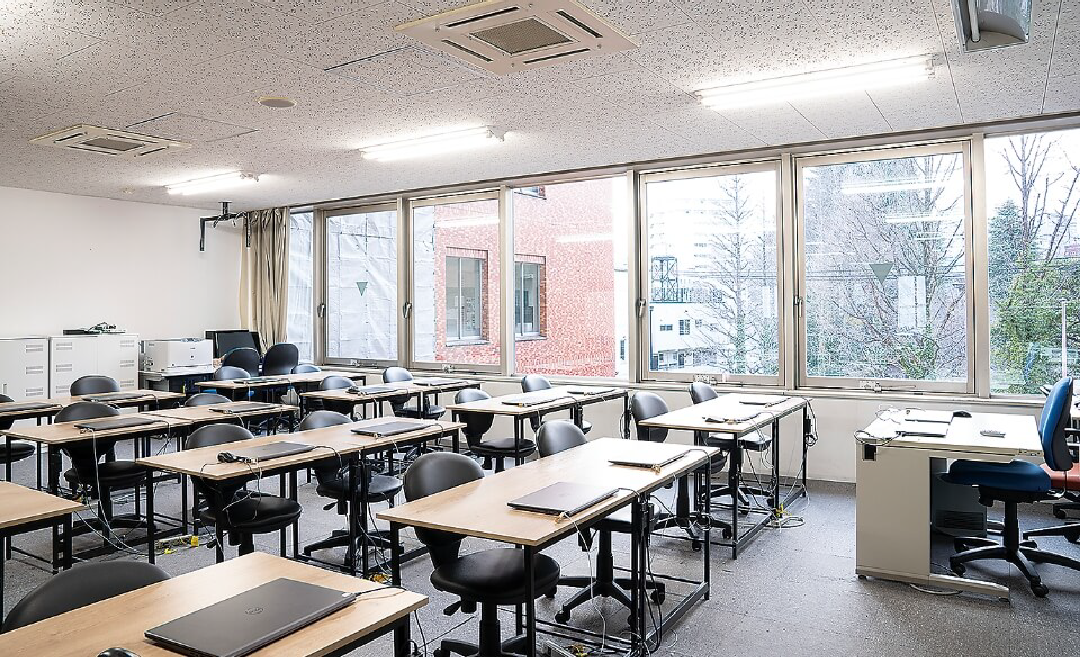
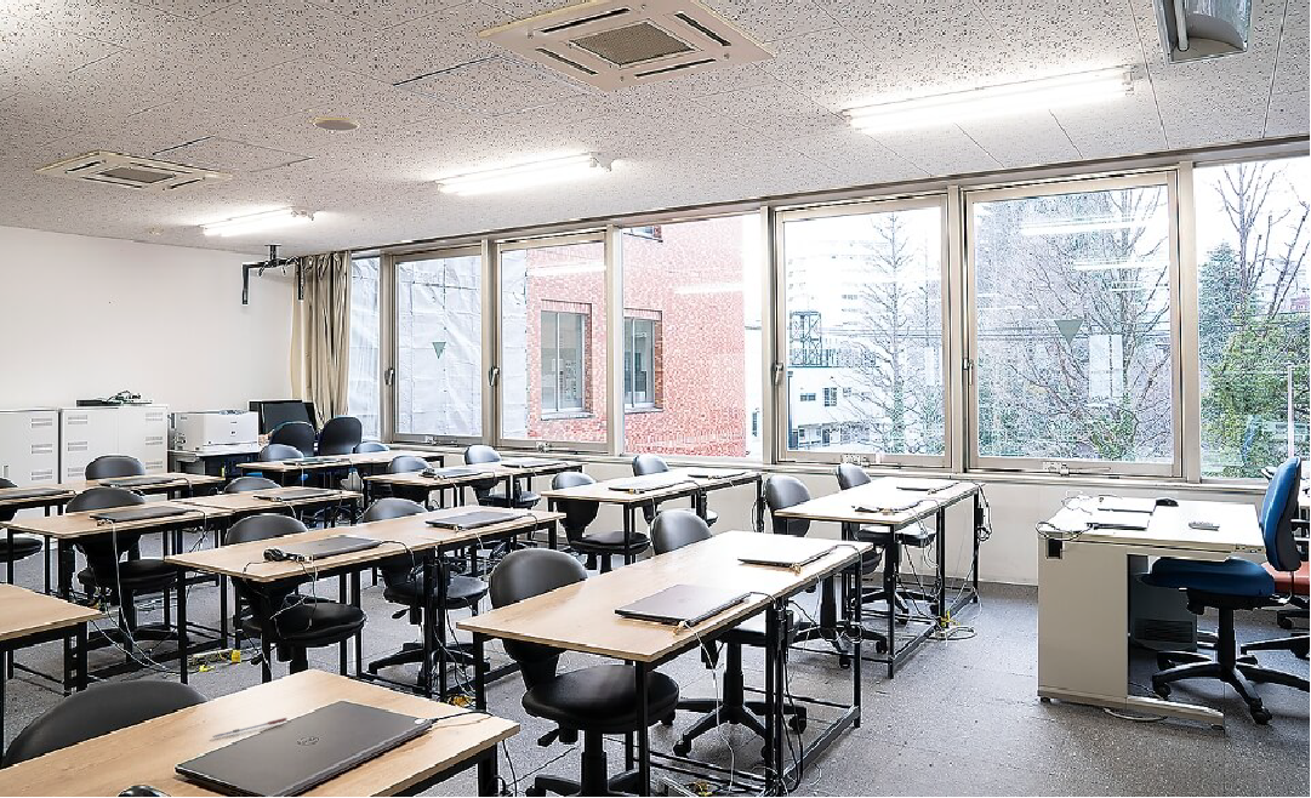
+ pen (250, 728)
